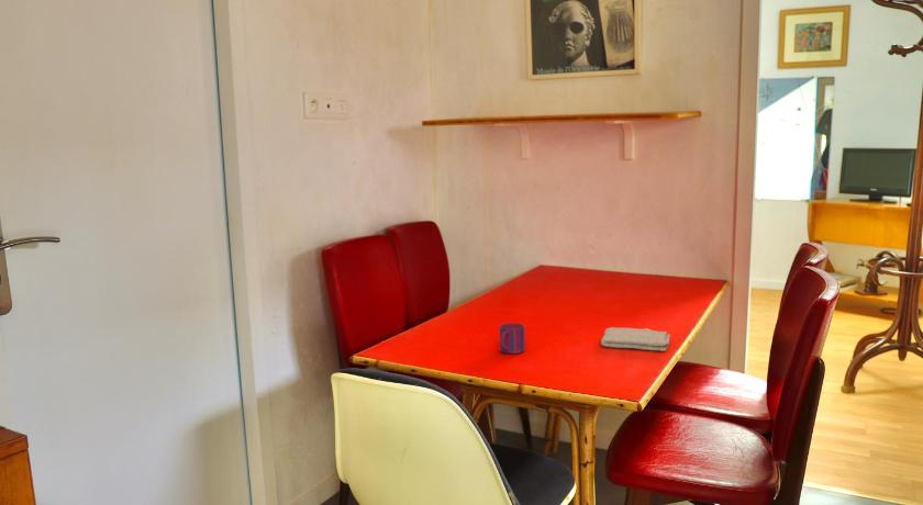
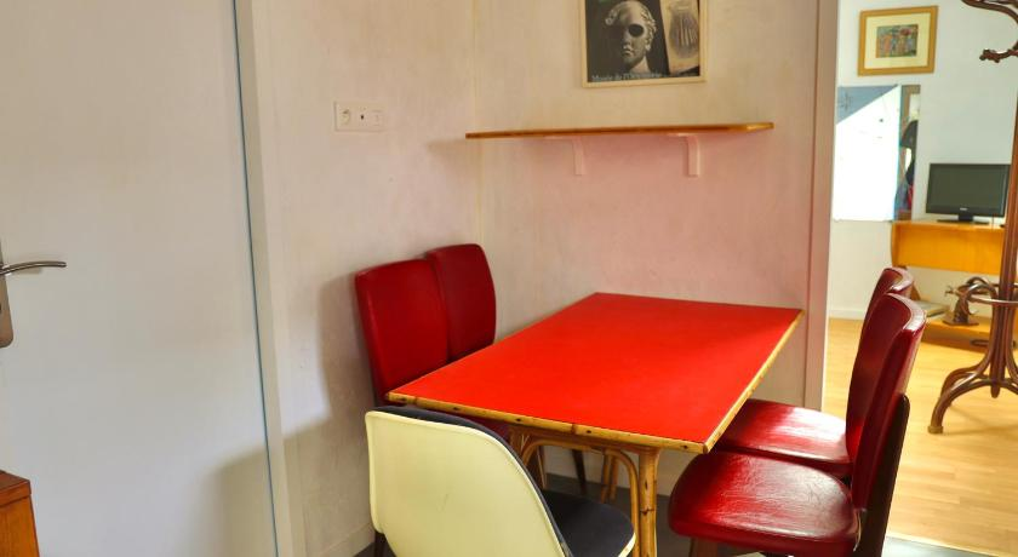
- washcloth (635, 338)
- mug (509, 339)
